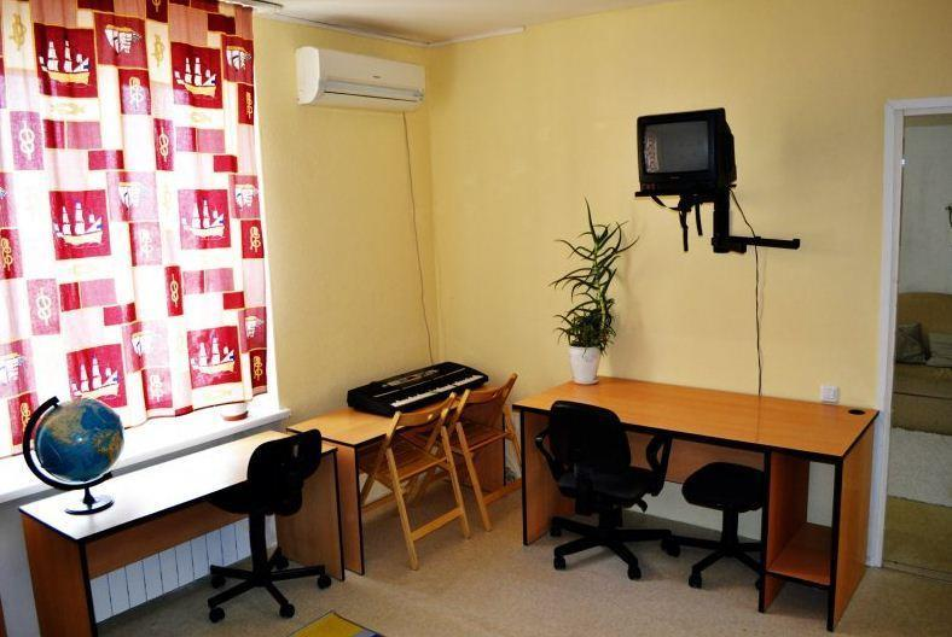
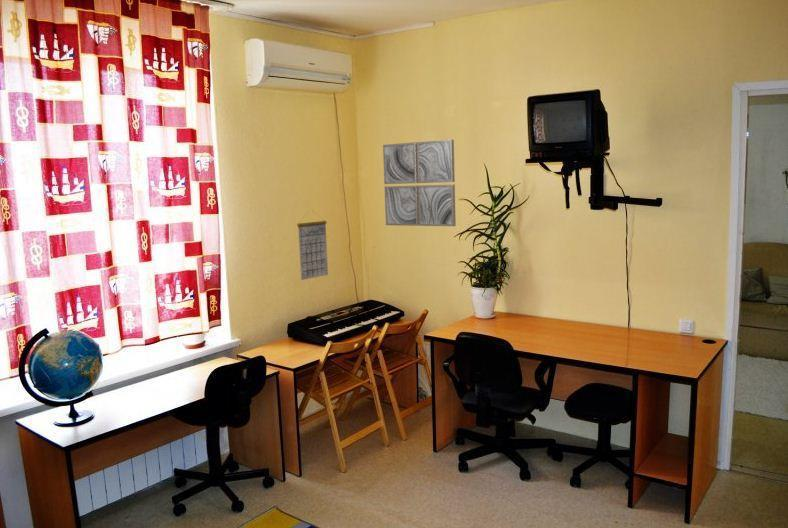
+ calendar (313, 243)
+ wall art (419, 185)
